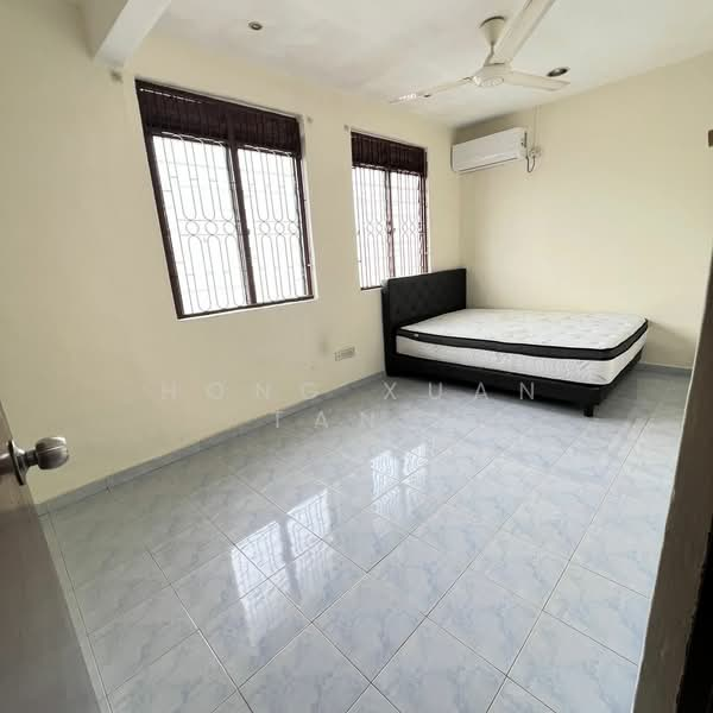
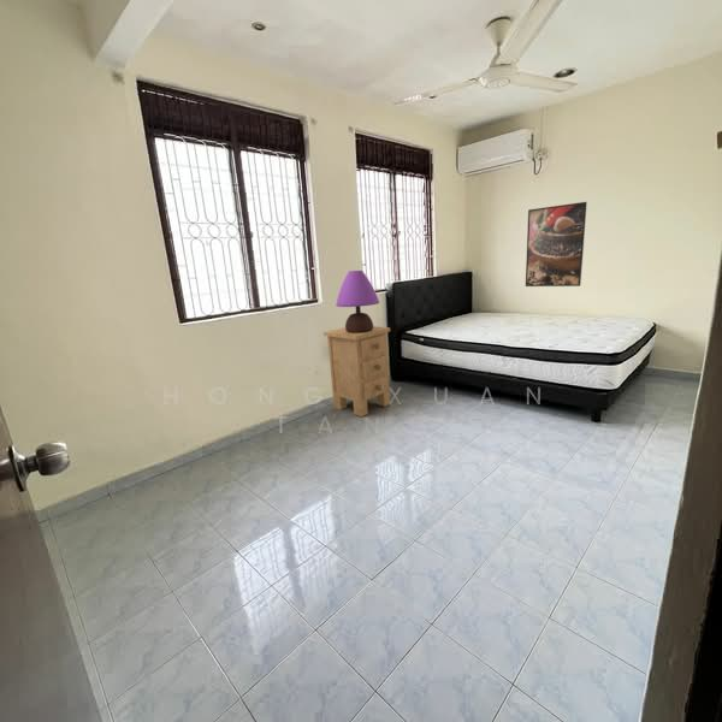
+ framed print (554, 247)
+ nightstand (361, 368)
+ table lamp (357, 301)
